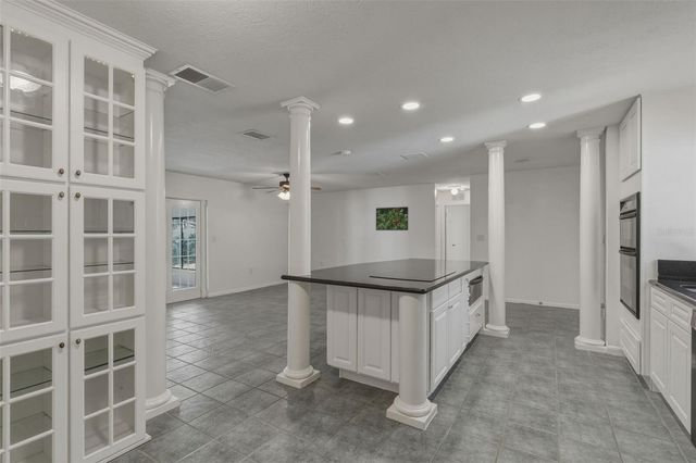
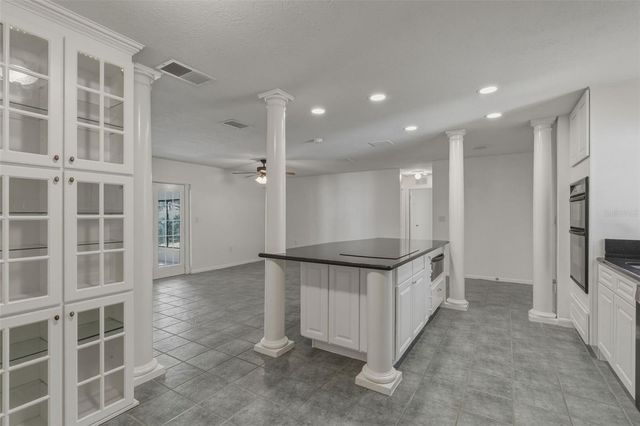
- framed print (391, 218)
